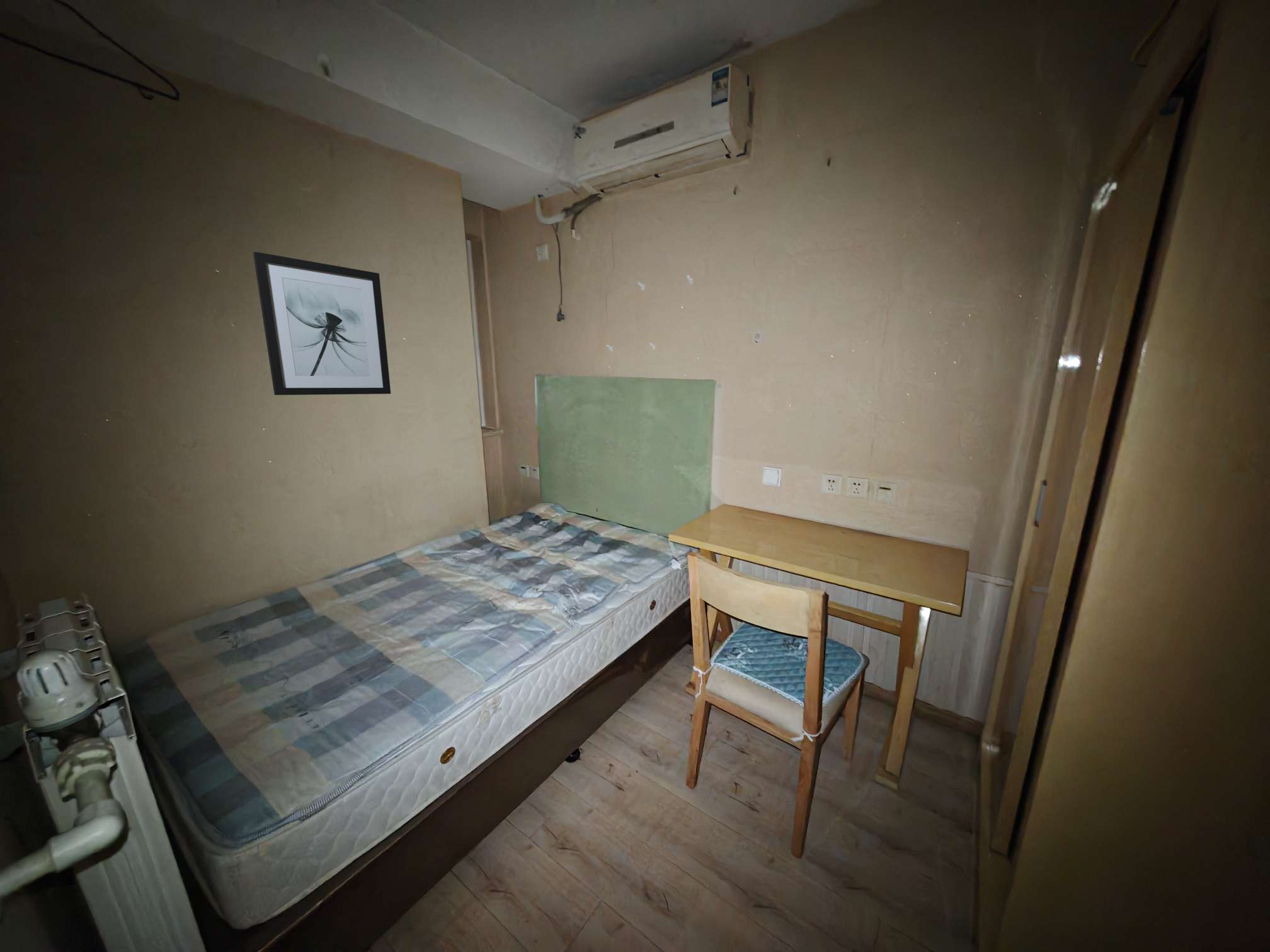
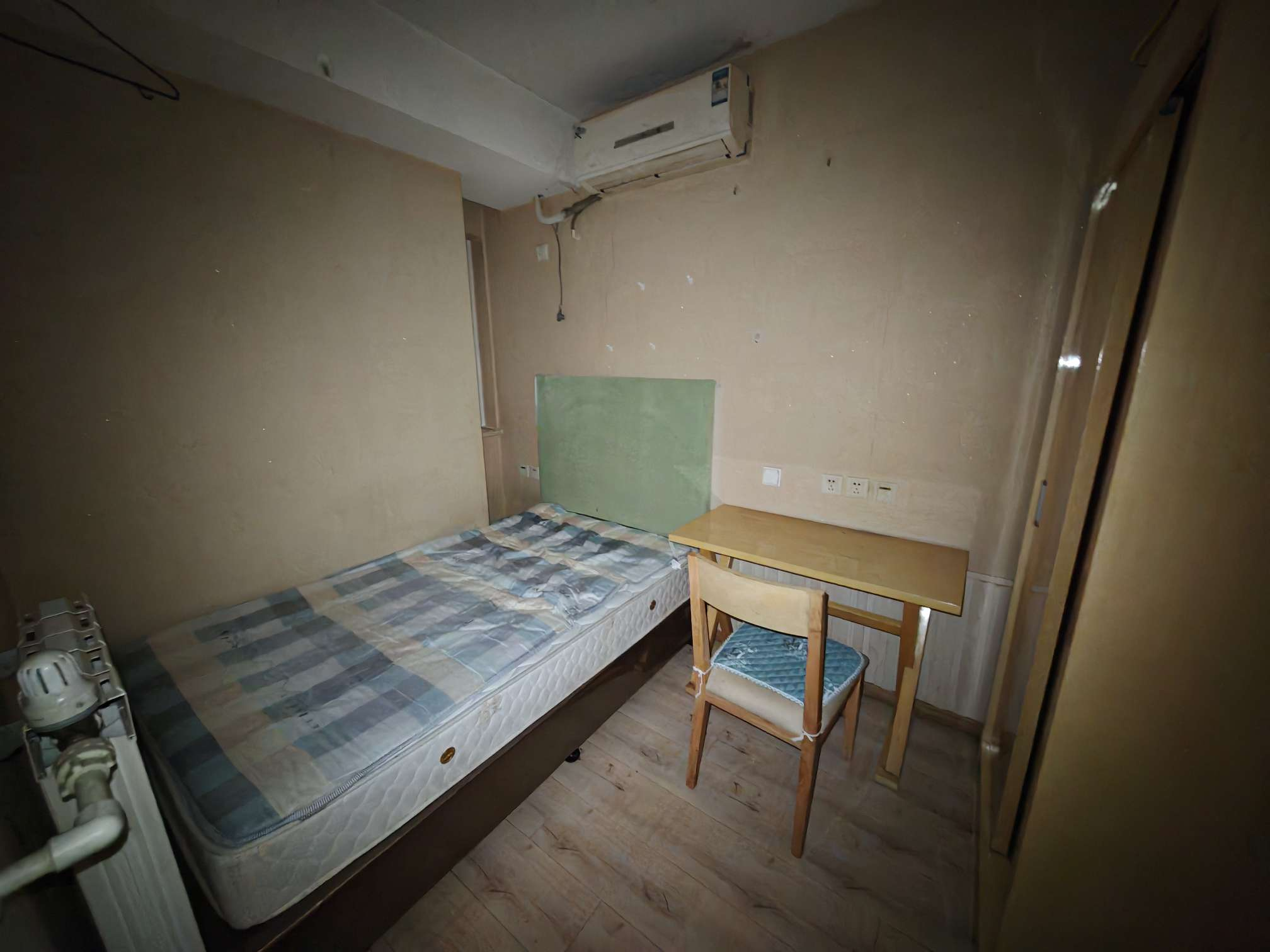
- wall art (329, 331)
